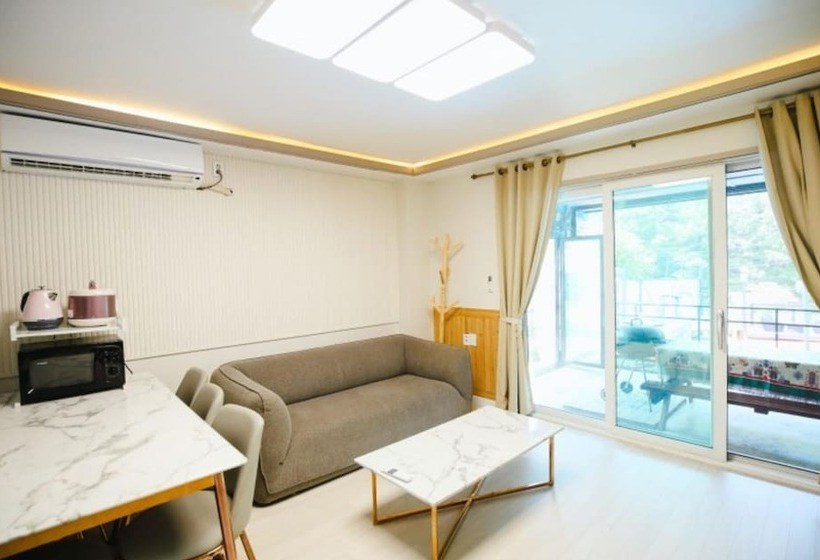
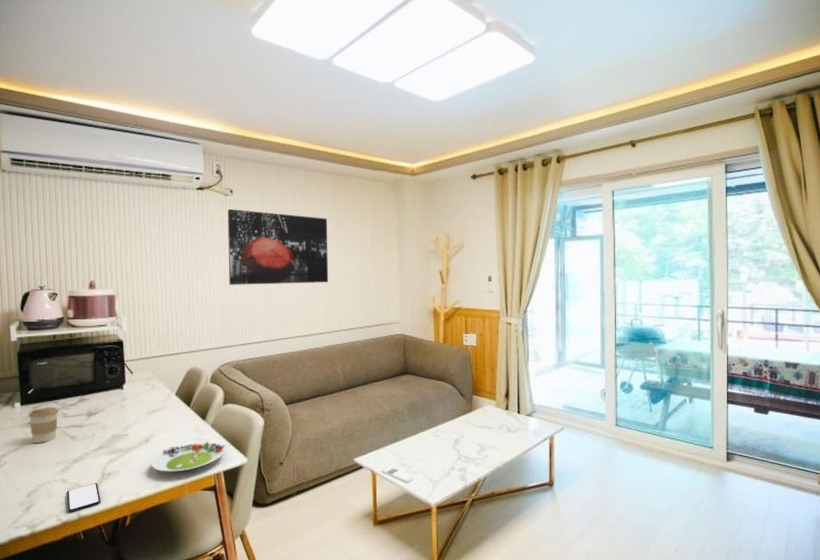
+ smartphone (83, 496)
+ wall art (282, 248)
+ coffee cup (44, 423)
+ salad plate (189, 457)
